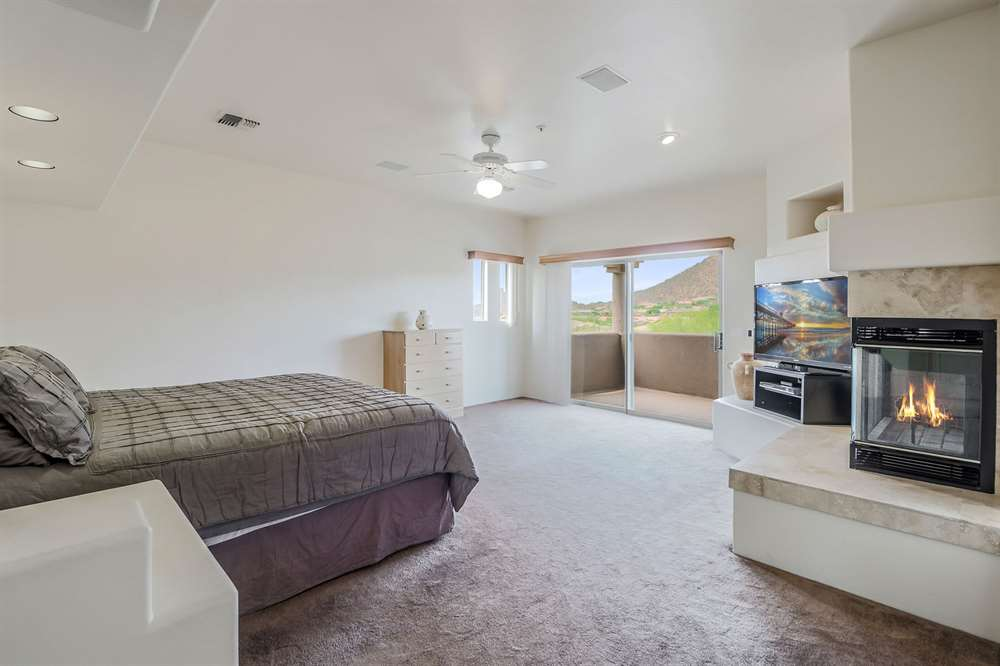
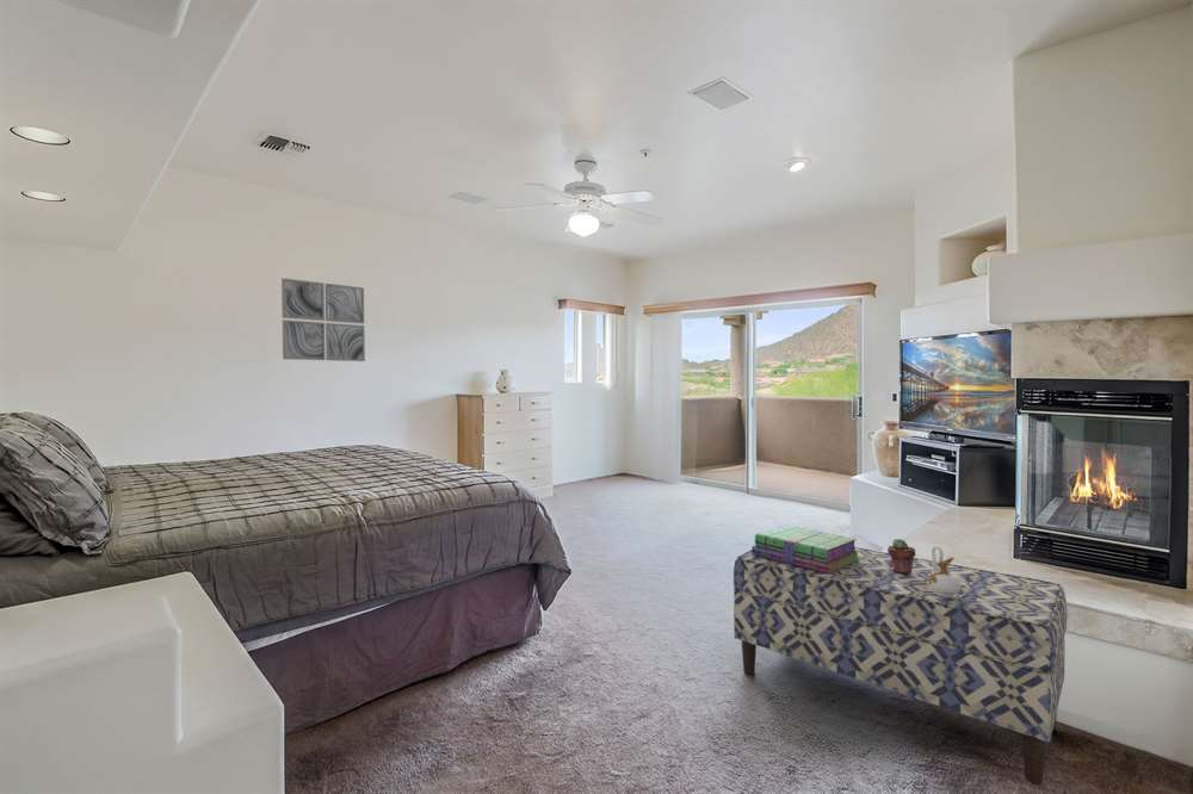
+ stack of books (804, 546)
+ wall art (326, 323)
+ potted succulent (902, 554)
+ bench (885, 633)
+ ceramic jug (942, 571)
